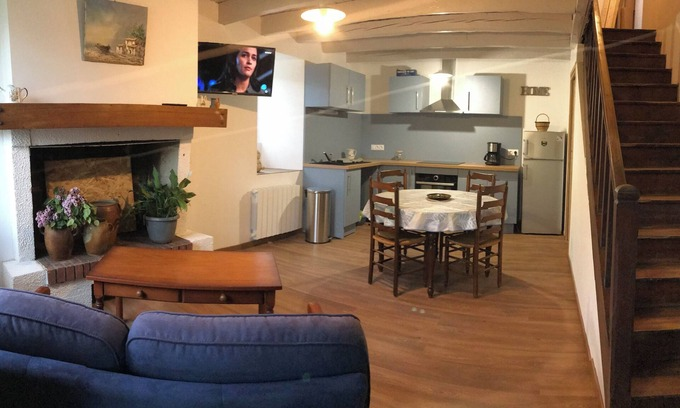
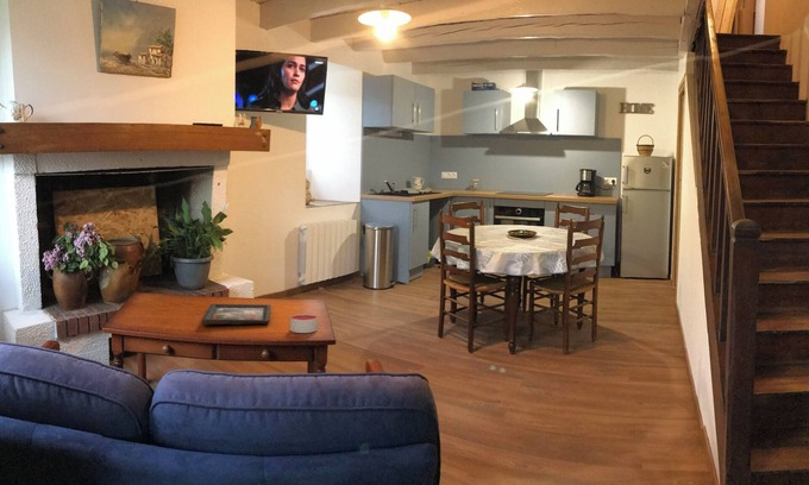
+ candle (303, 322)
+ decorative tray (238, 313)
